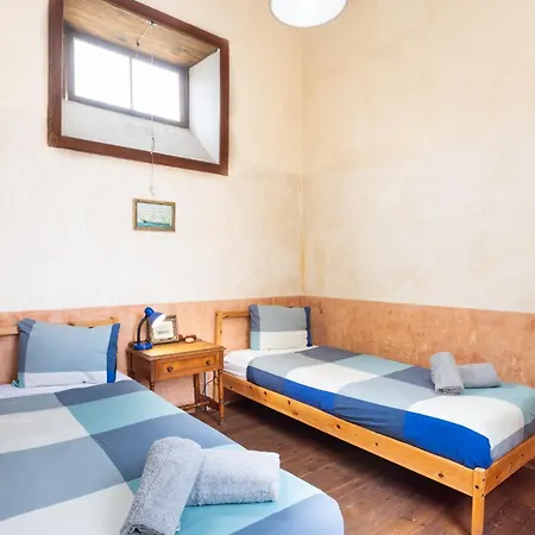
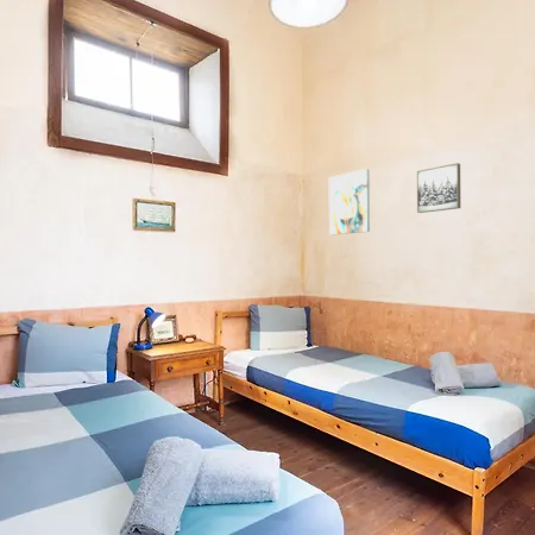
+ wall art (348, 203)
+ wall art (438, 189)
